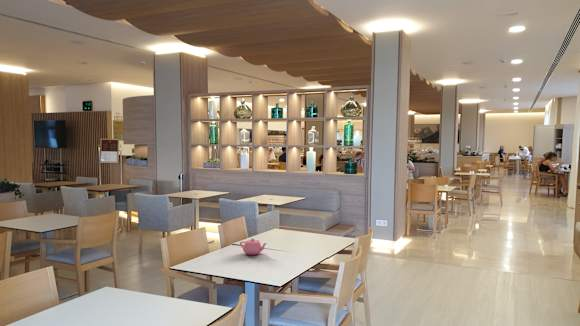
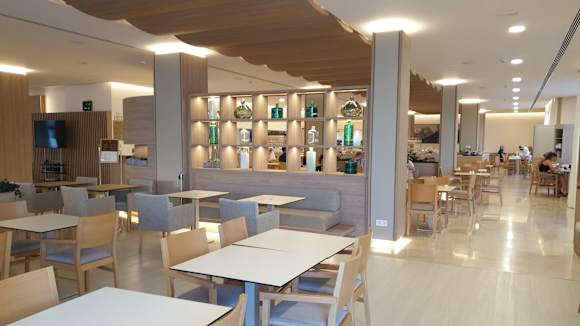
- teapot (253, 246)
